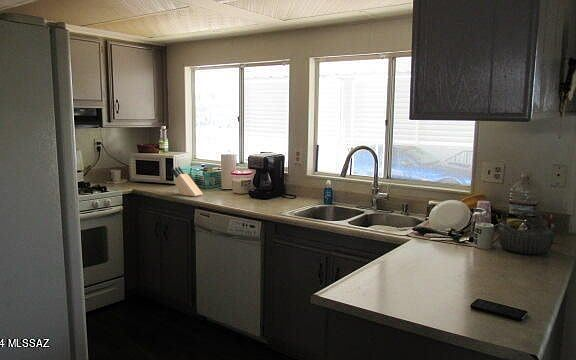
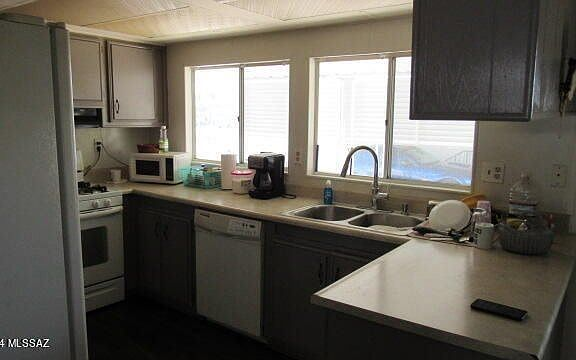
- knife block (186, 180)
